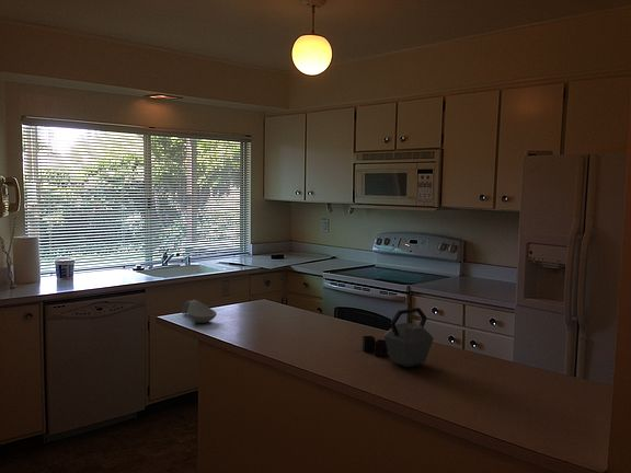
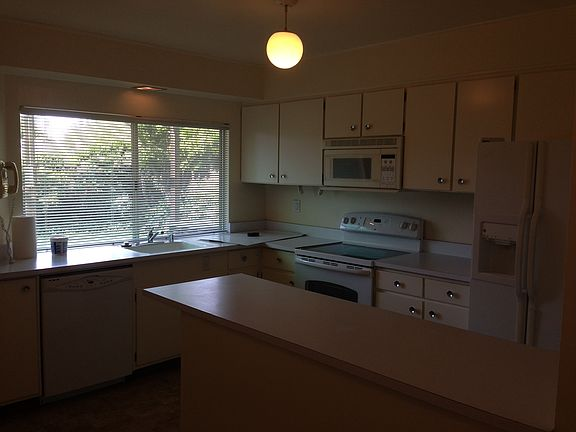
- spoon rest (196, 310)
- kettle (392, 332)
